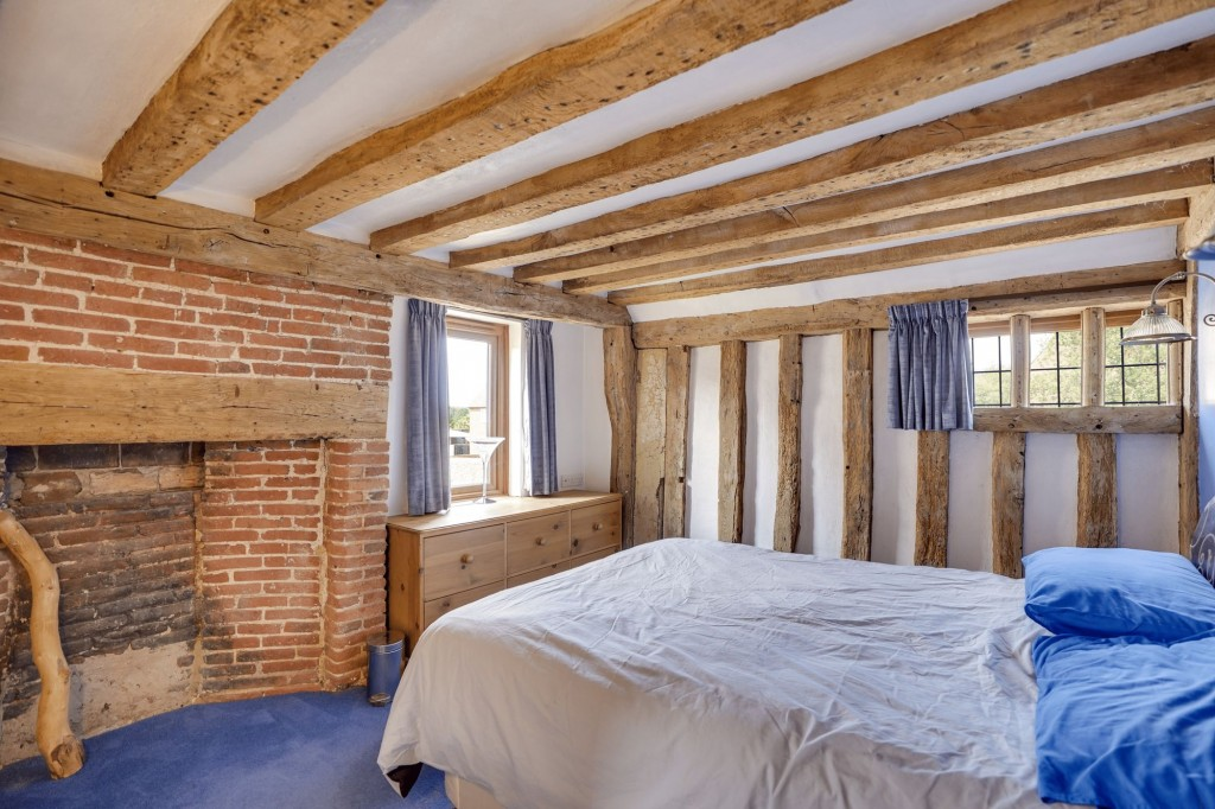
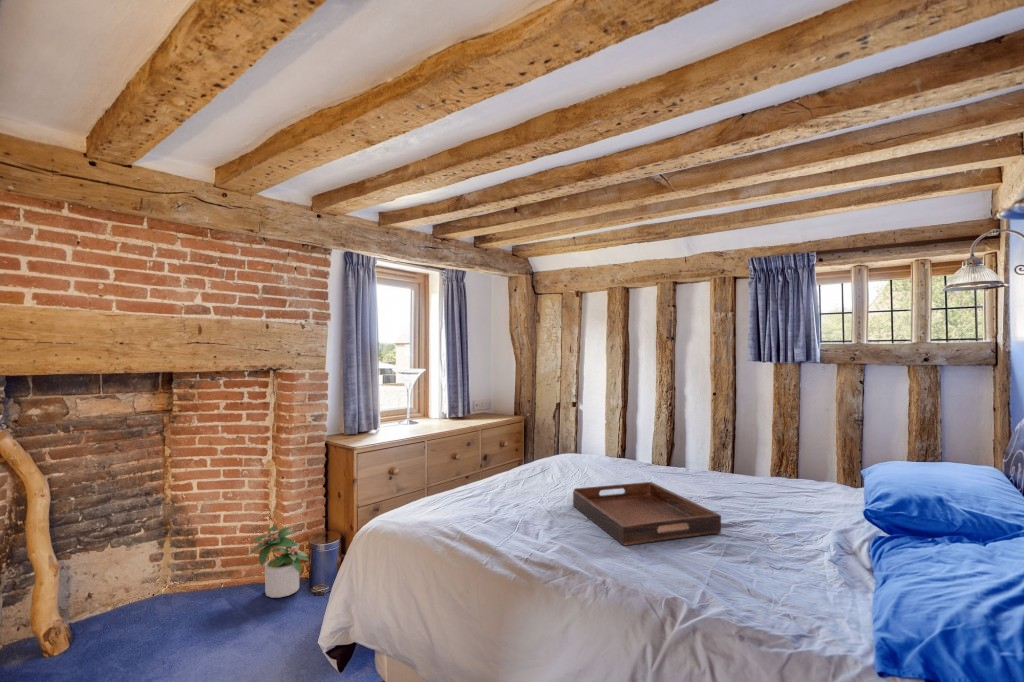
+ serving tray (639, 509)
+ potted plant (277, 561)
